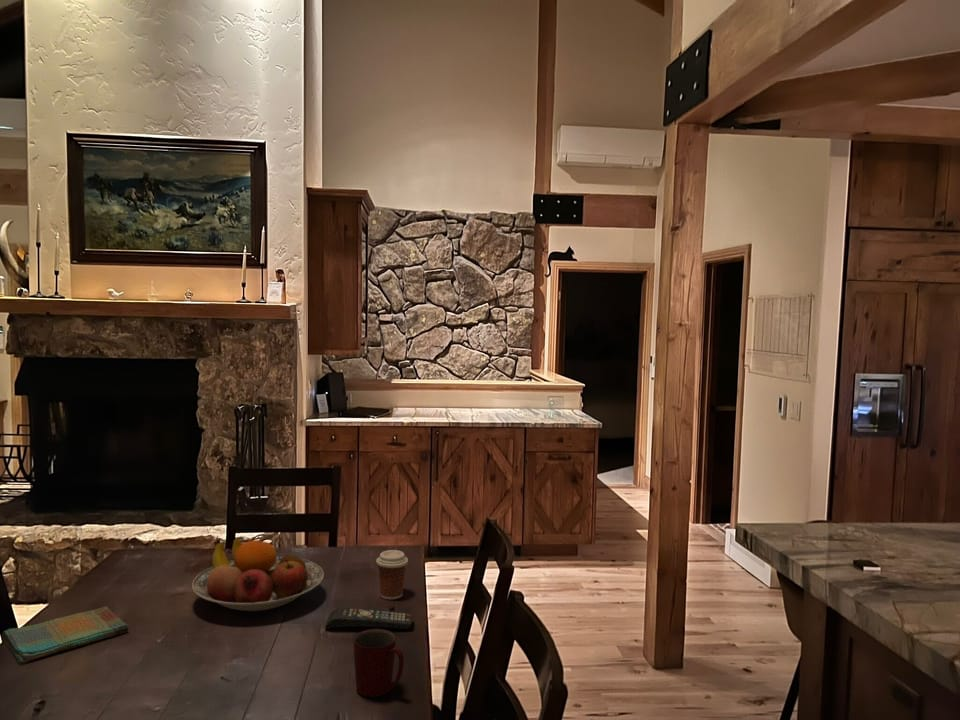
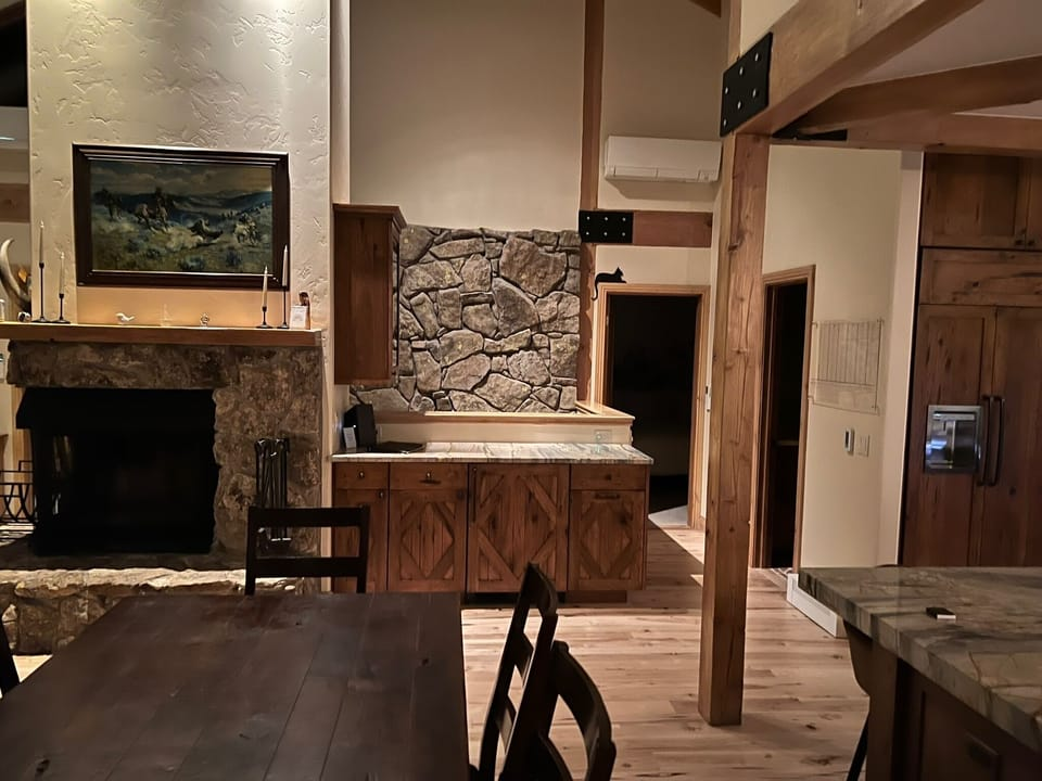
- remote control (369, 618)
- dish towel (66, 630)
- coffee cup (391, 574)
- mug (380, 665)
- fruit bowl (259, 572)
